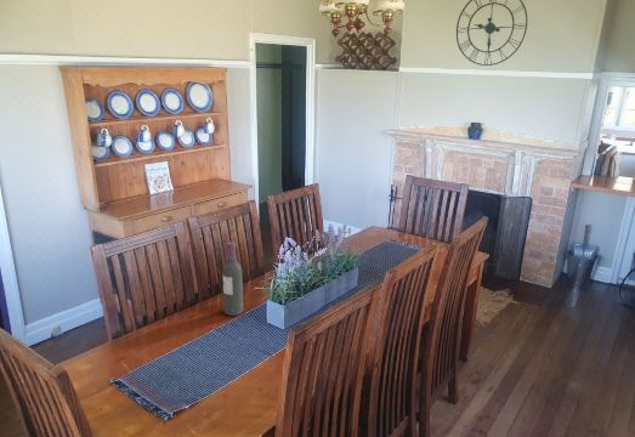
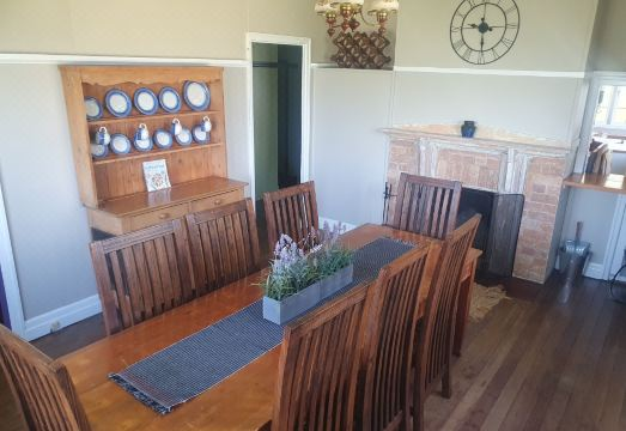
- wine bottle (232, 278)
